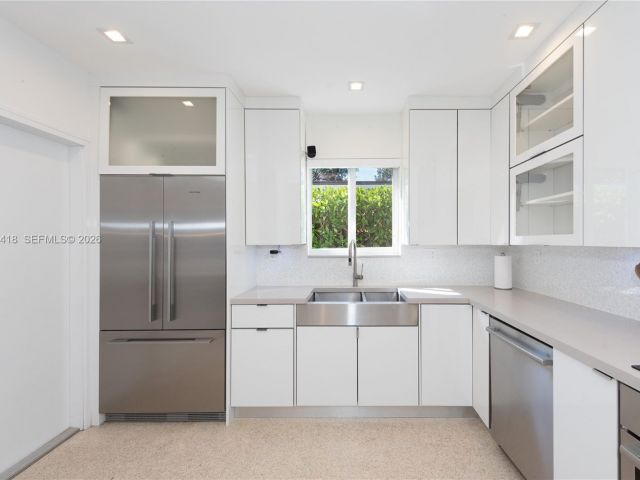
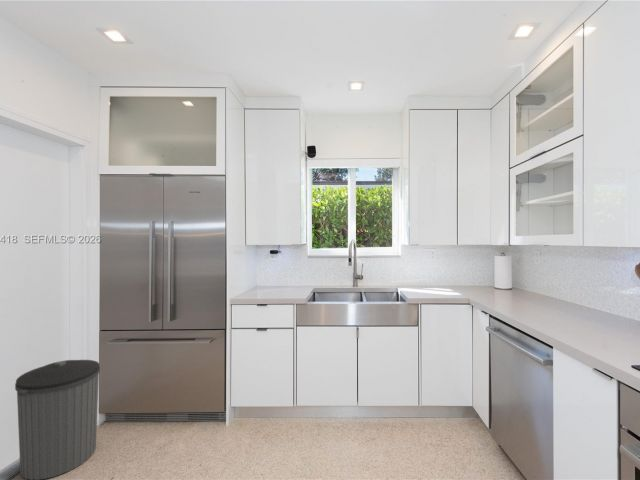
+ trash can (60, 410)
